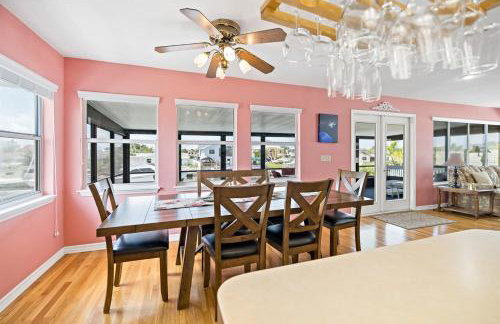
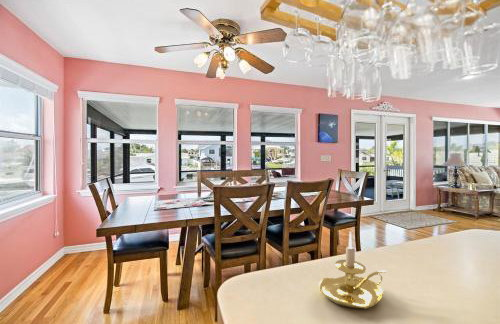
+ candle holder (354, 262)
